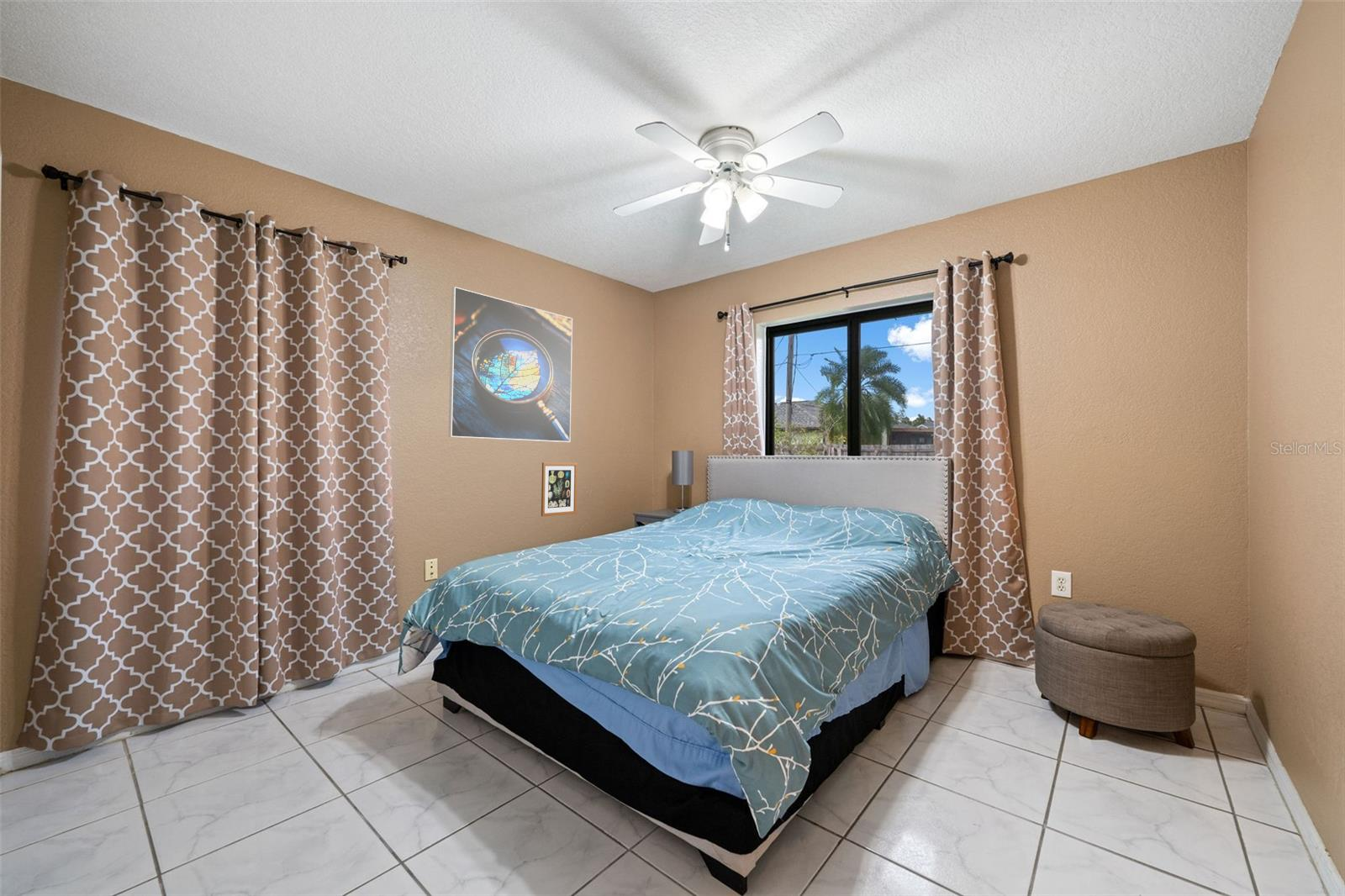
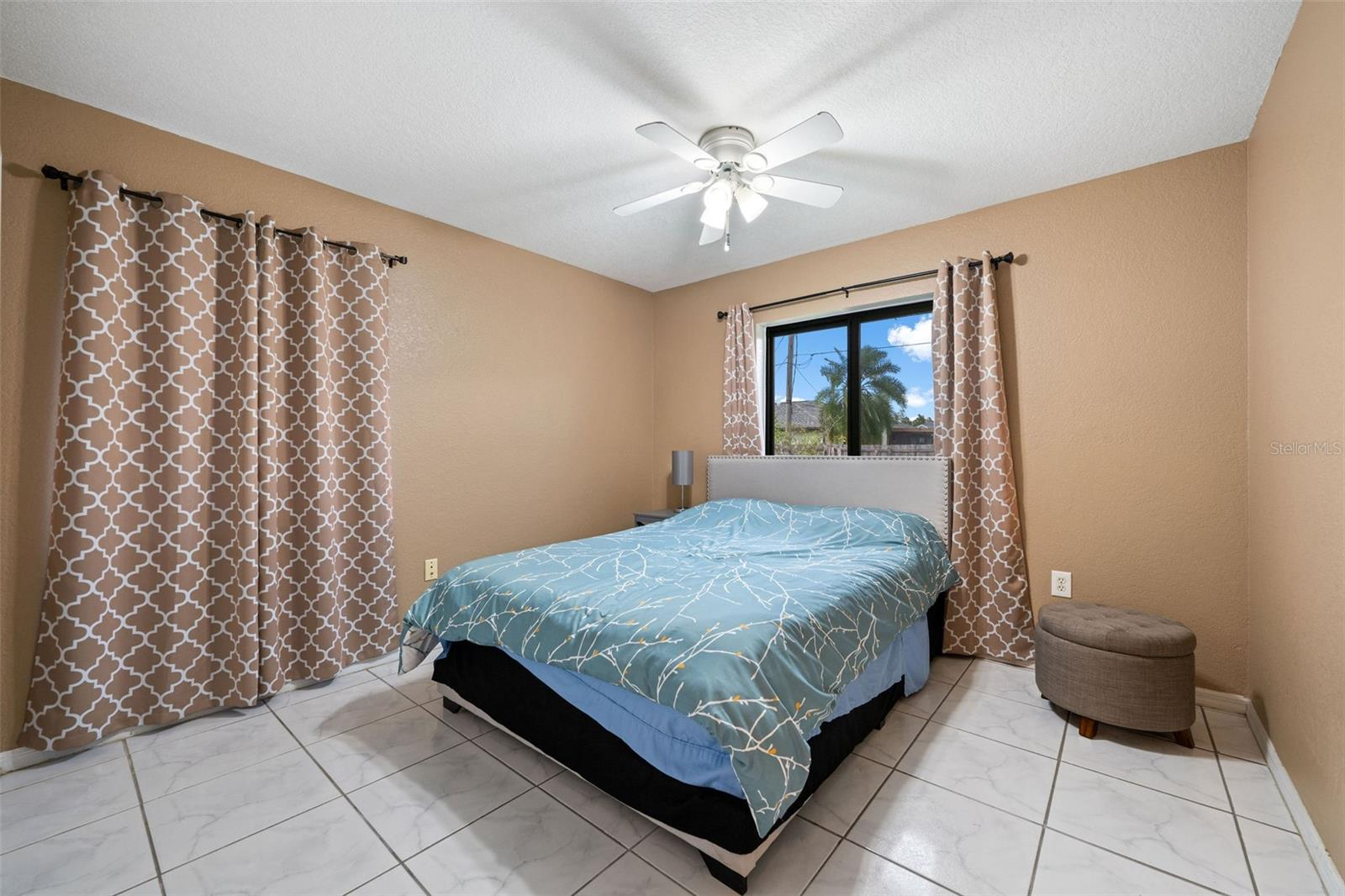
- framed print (516, 372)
- wall art (560, 488)
